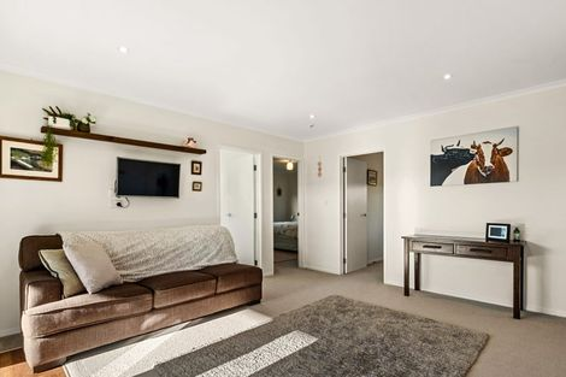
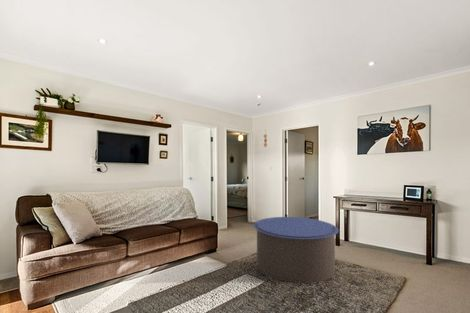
+ coffee table (294, 245)
